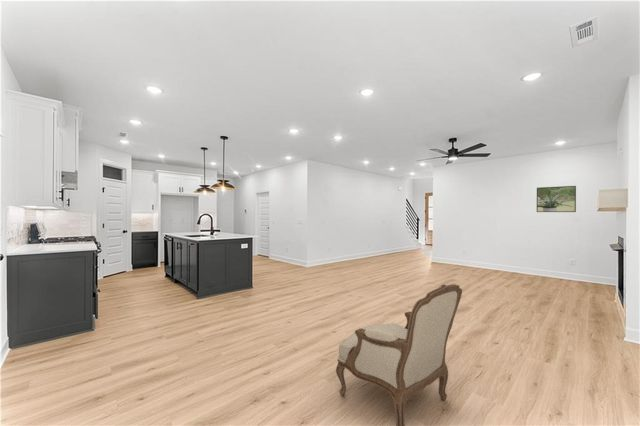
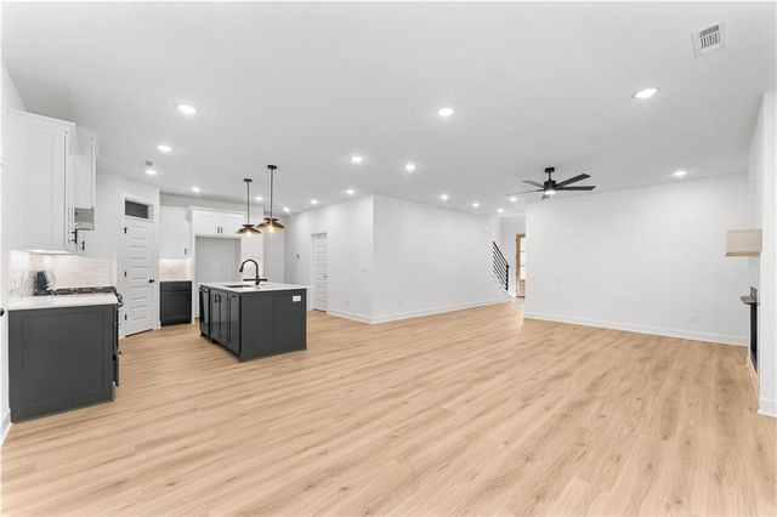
- armchair (397, 336)
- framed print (555, 199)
